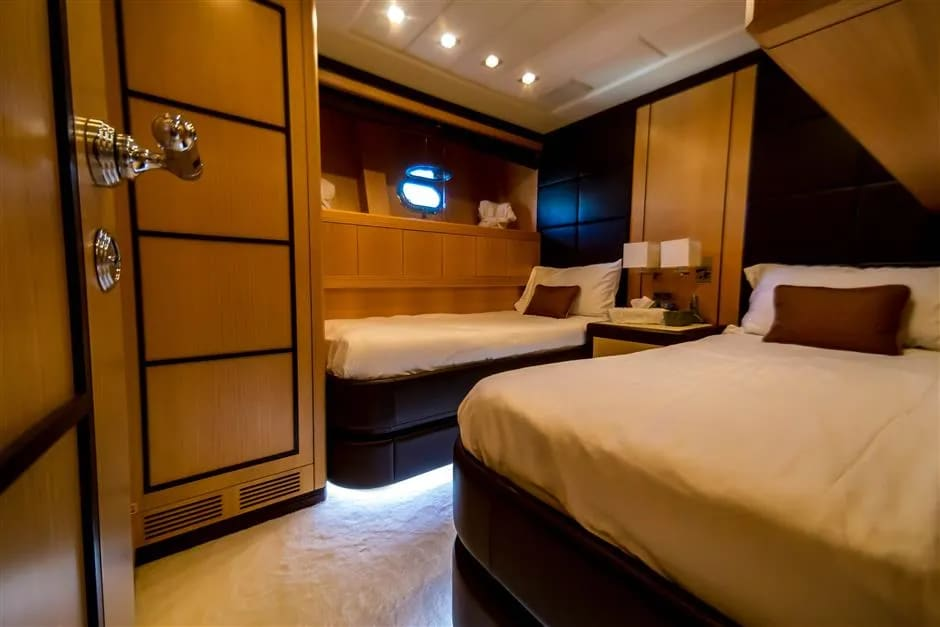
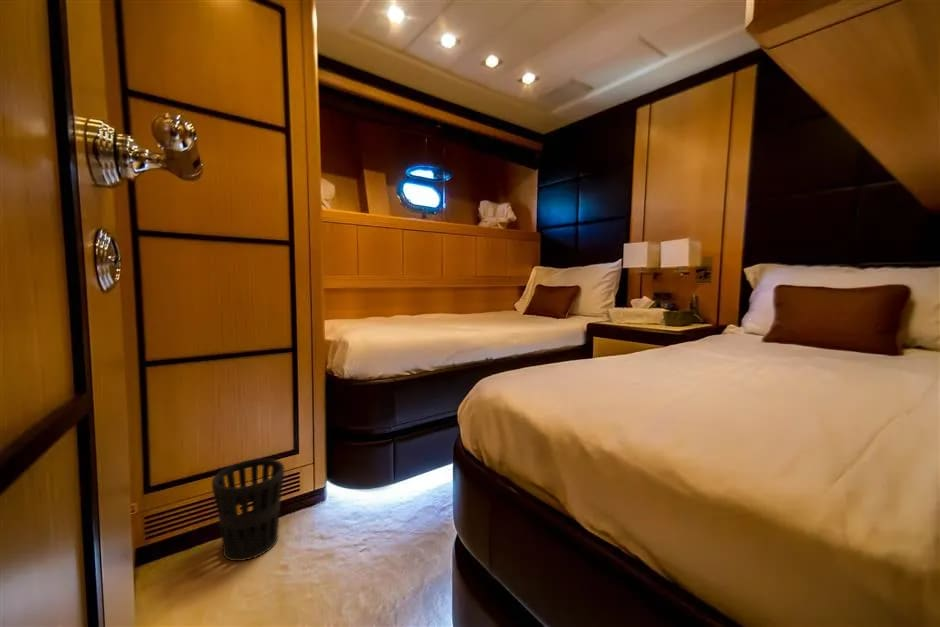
+ wastebasket (252, 508)
